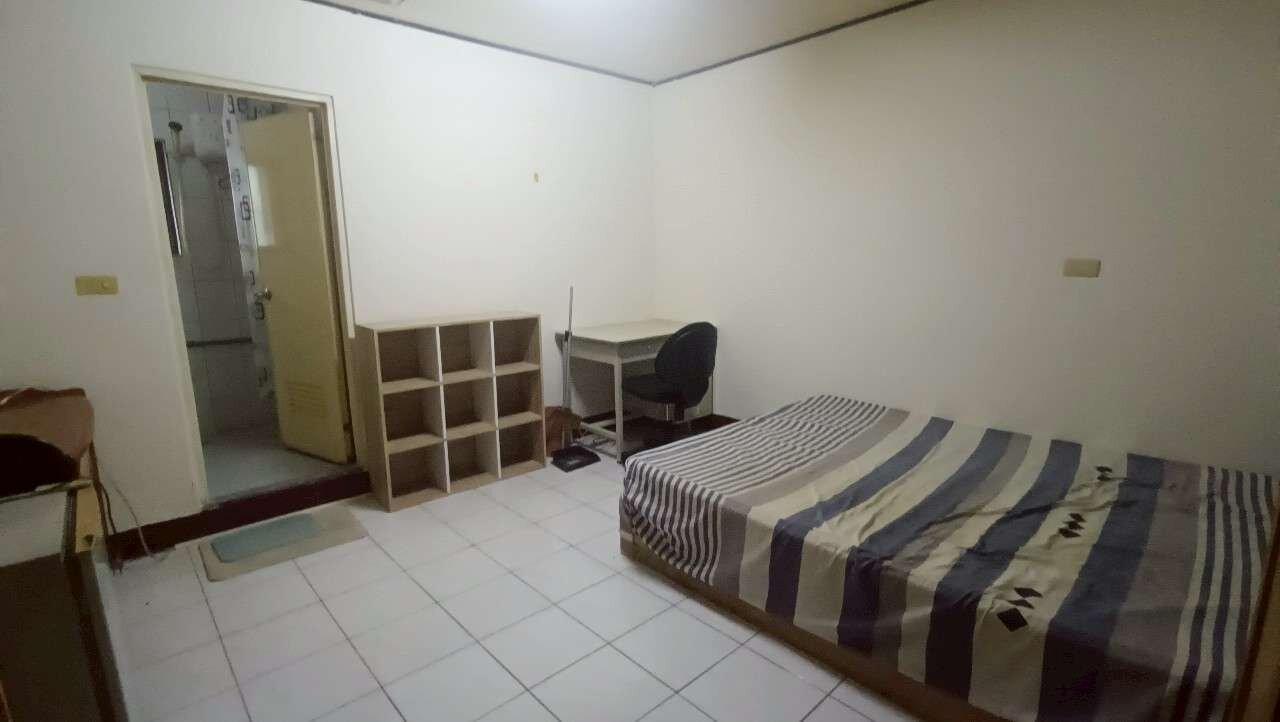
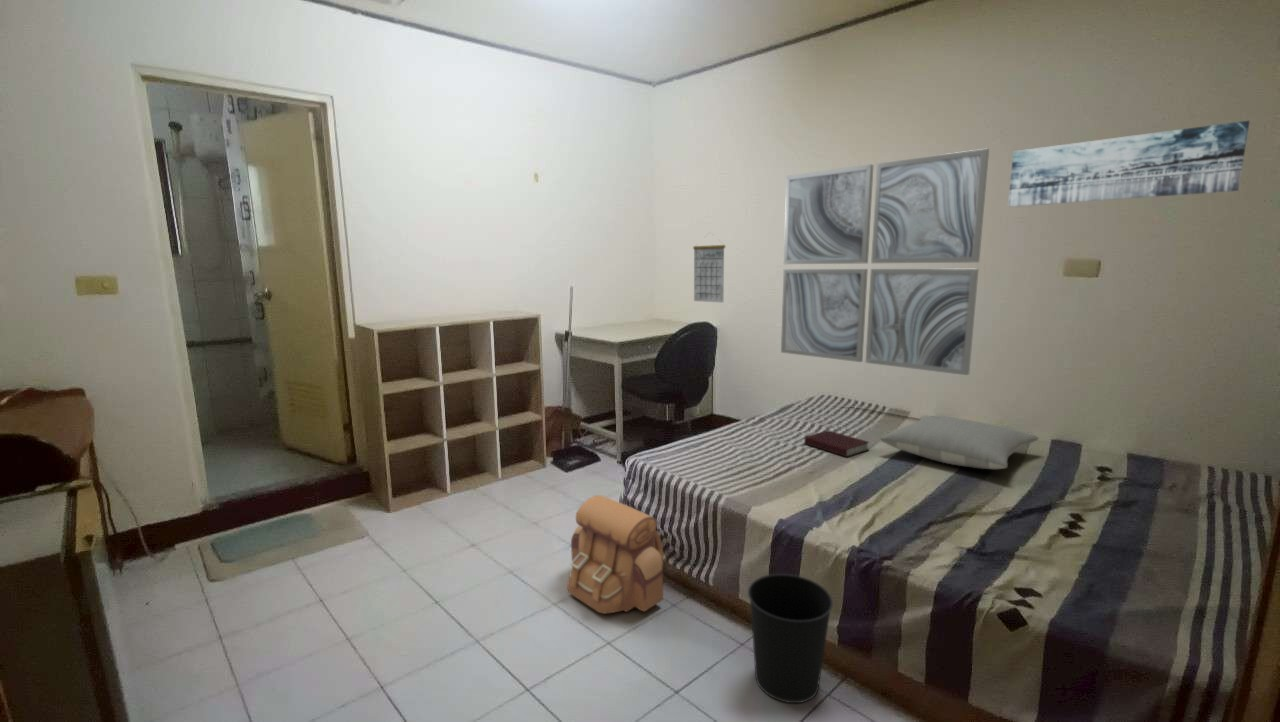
+ pillow (958, 438)
+ wastebasket (788, 638)
+ backpack (614, 548)
+ calendar (708, 267)
+ wall art (1114, 169)
+ wall art (867, 269)
+ book (836, 443)
